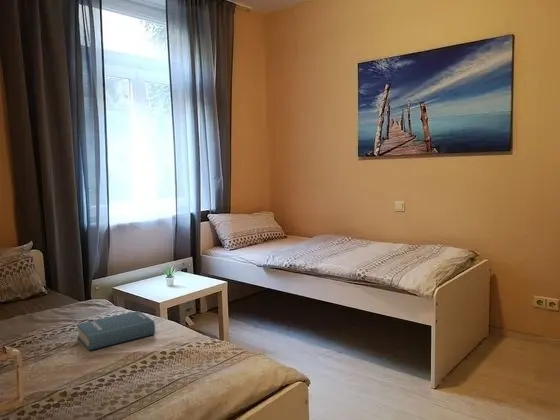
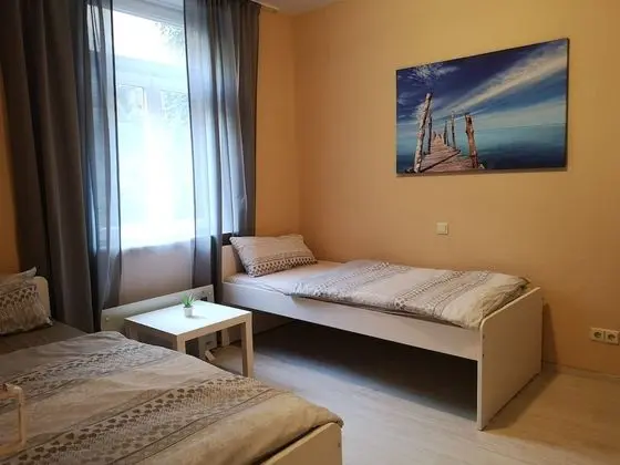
- hardback book (116, 329)
